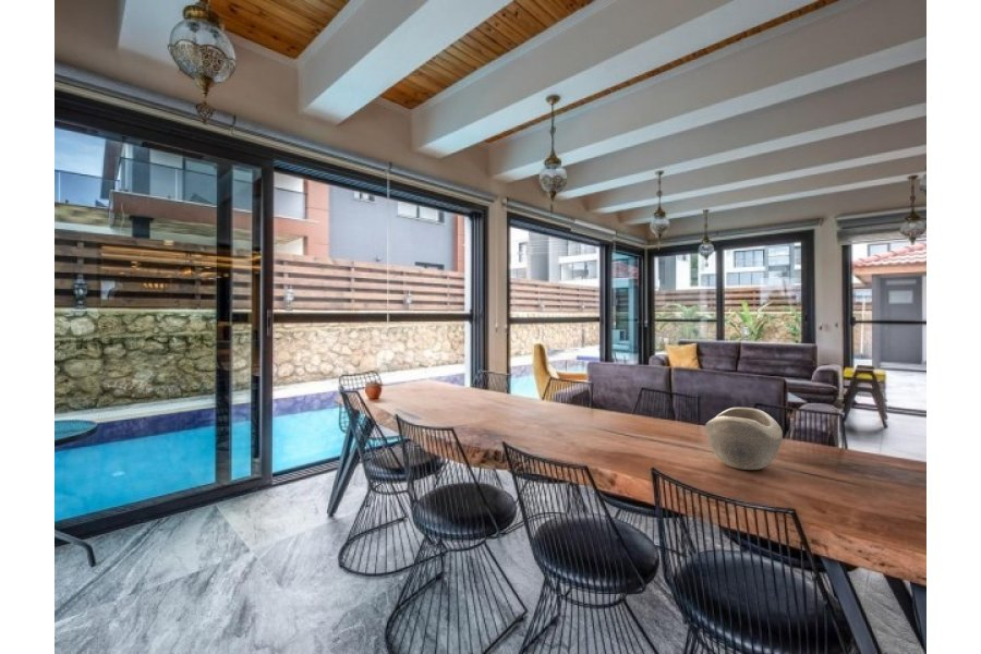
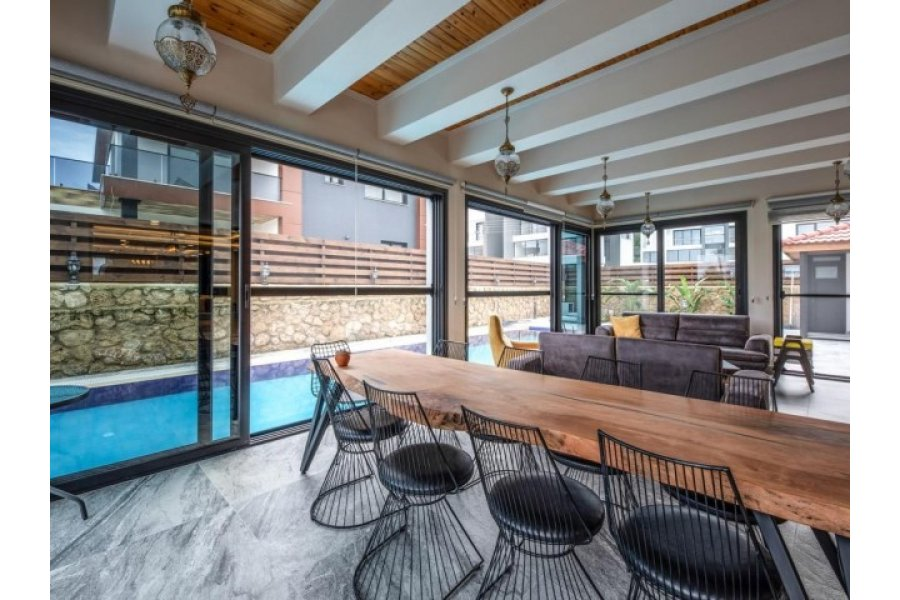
- decorative bowl (742, 438)
